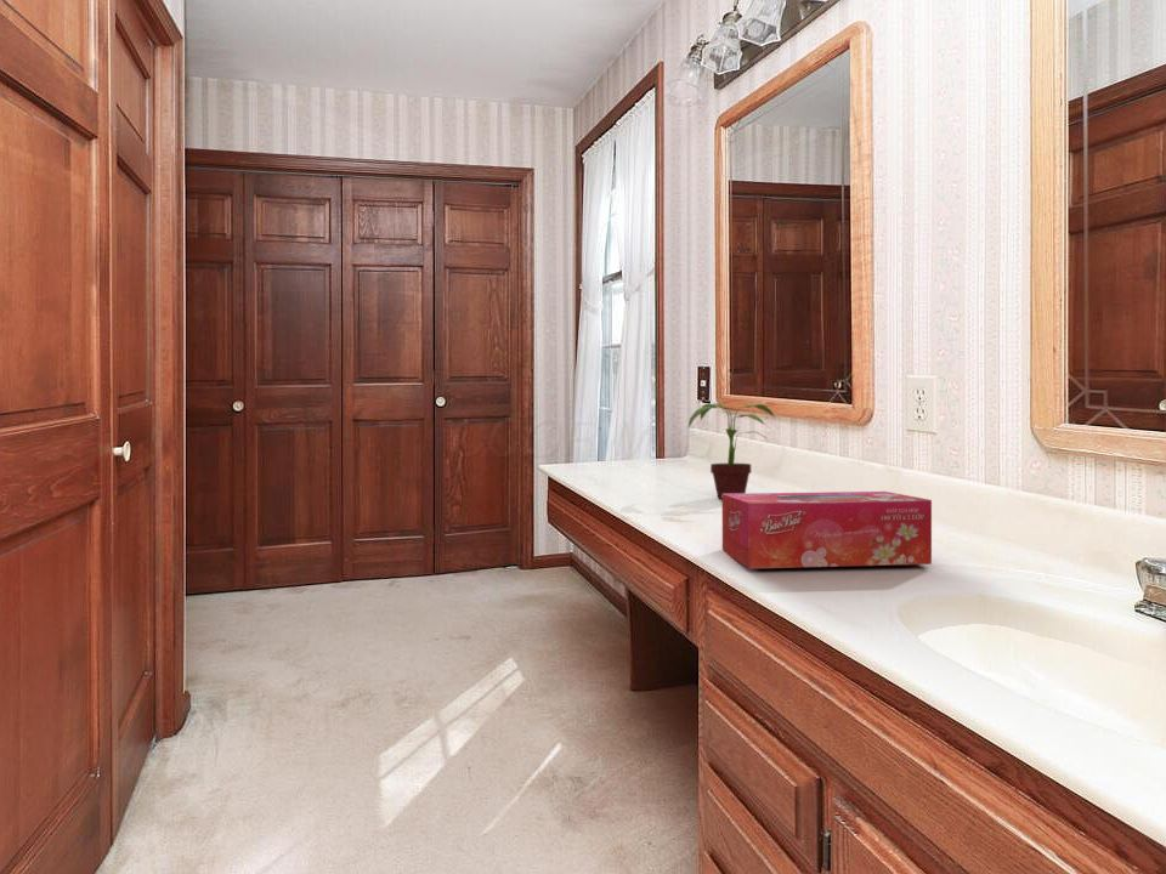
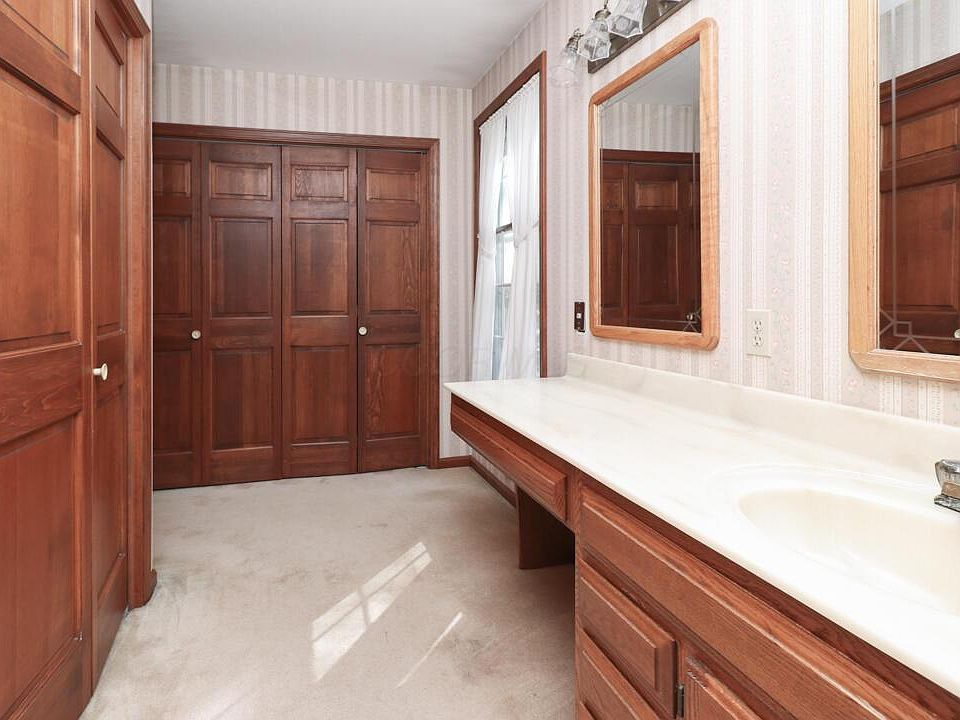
- potted plant (732, 449)
- tissue box (821, 527)
